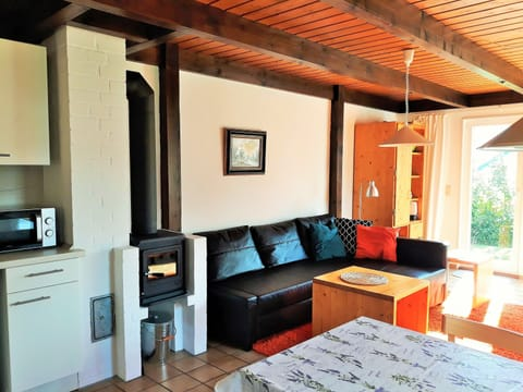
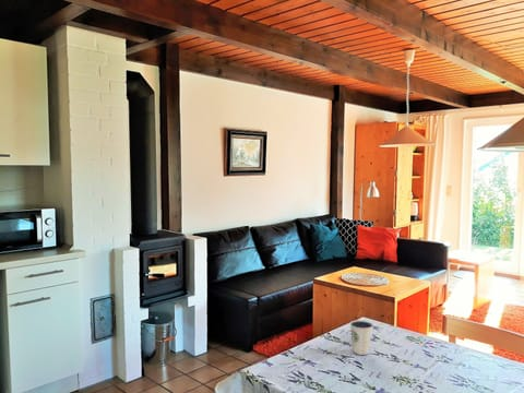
+ dixie cup (360, 337)
